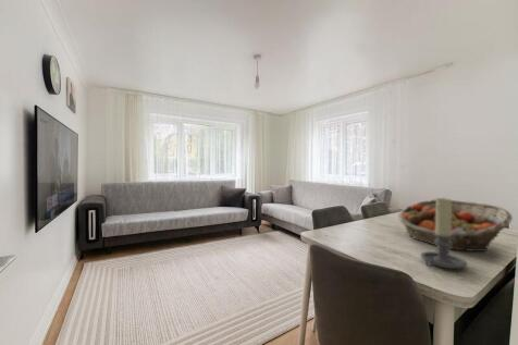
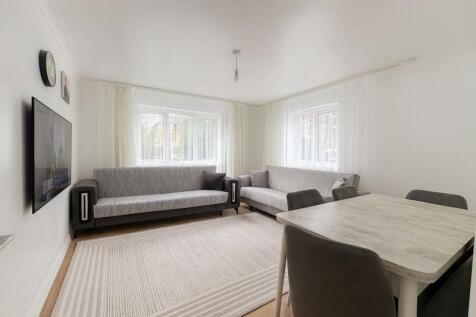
- fruit basket (452, 221)
- candle holder (441, 231)
